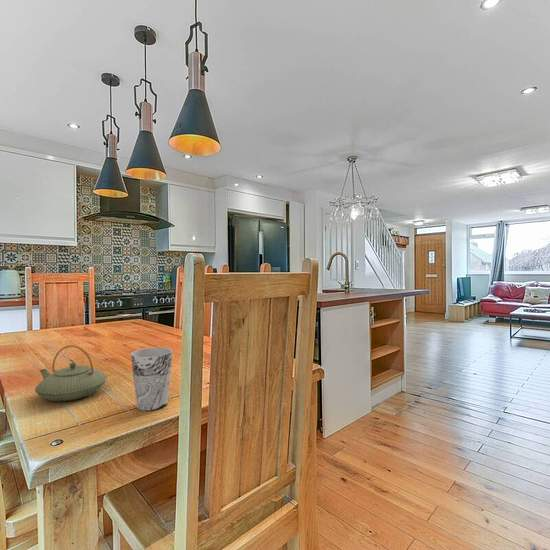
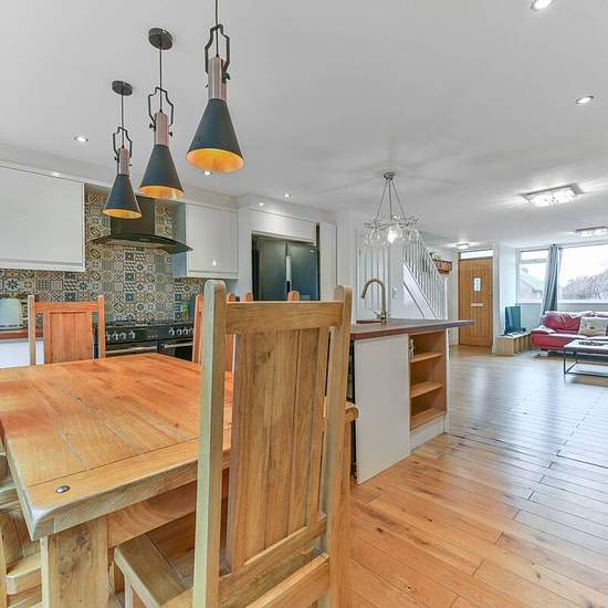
- cup (152, 378)
- teapot (69, 369)
